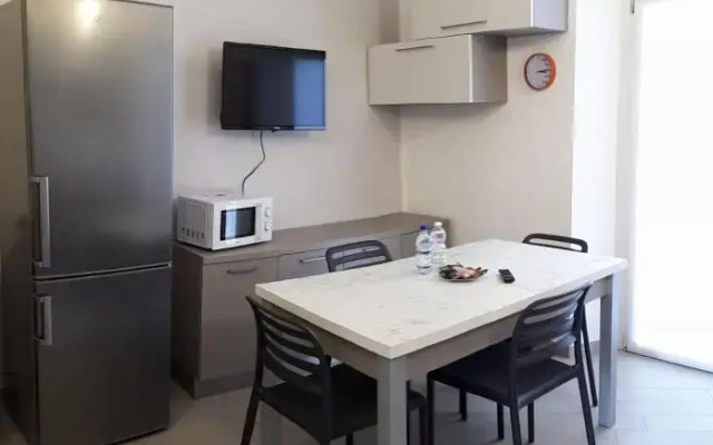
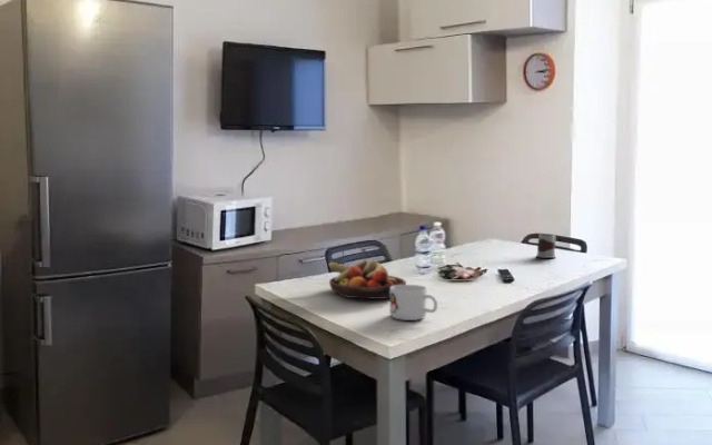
+ fruit bowl (366, 277)
+ mug (414, 303)
+ mug (547, 245)
